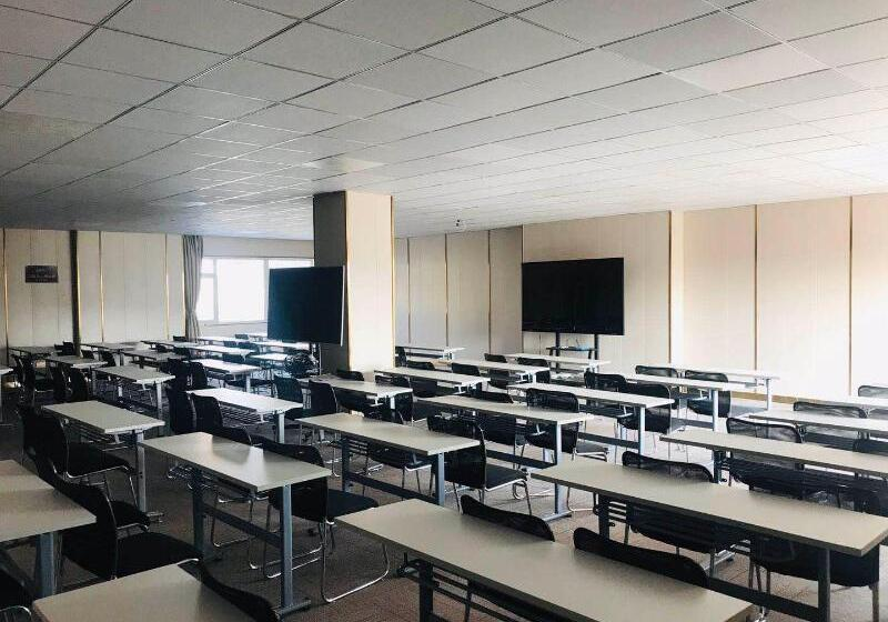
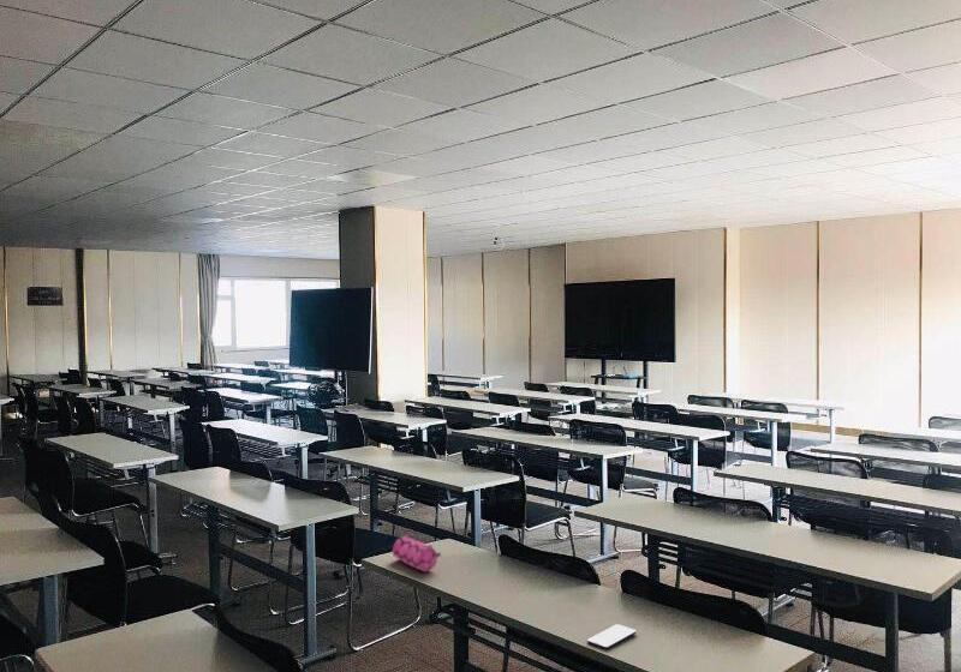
+ pencil case (414, 552)
+ smartphone (611, 636)
